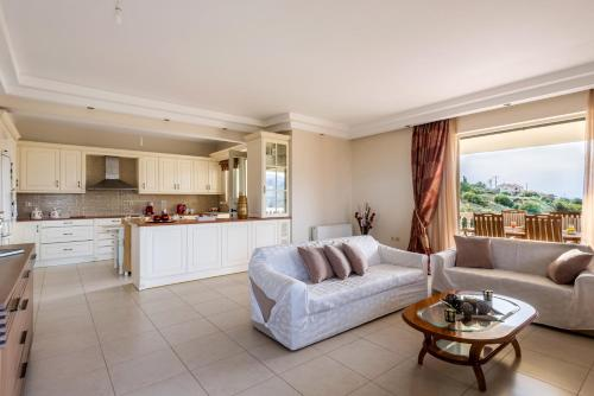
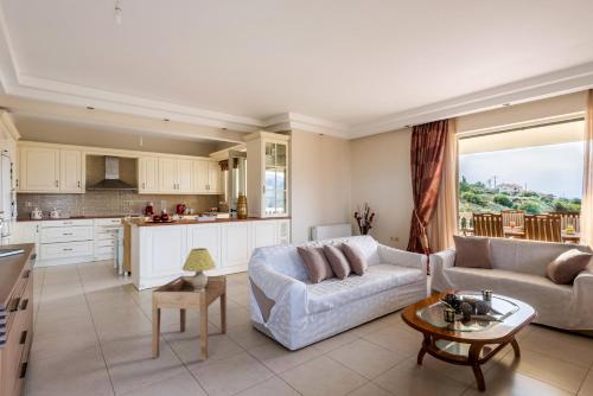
+ table lamp (199, 270)
+ side table (192, 308)
